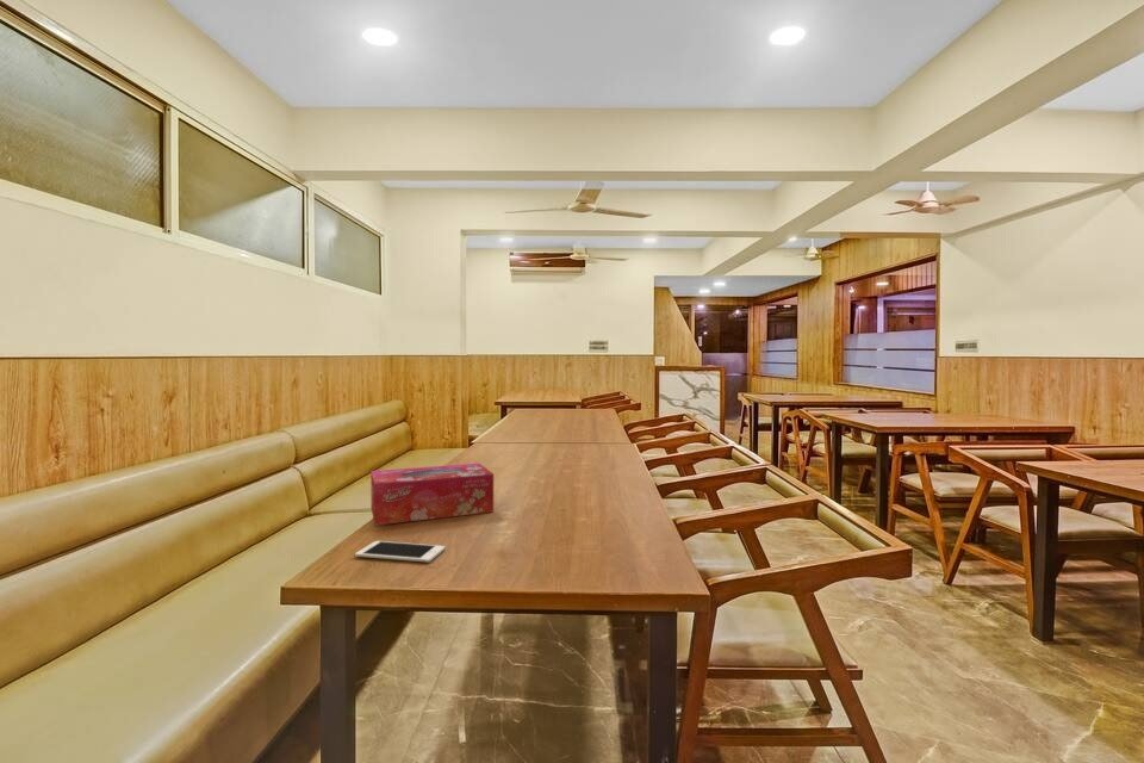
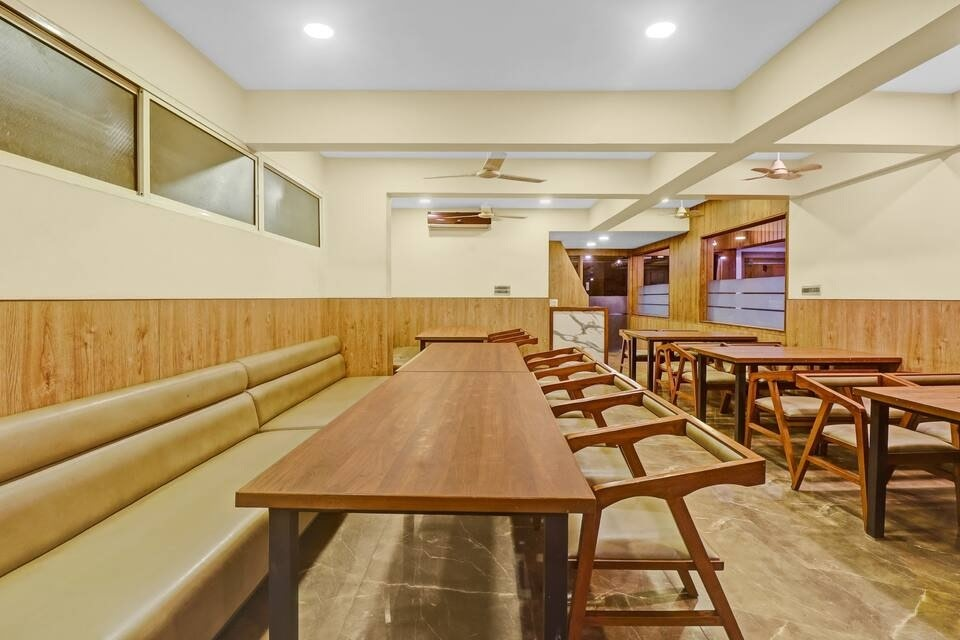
- cell phone (400, 551)
- tissue box (431, 491)
